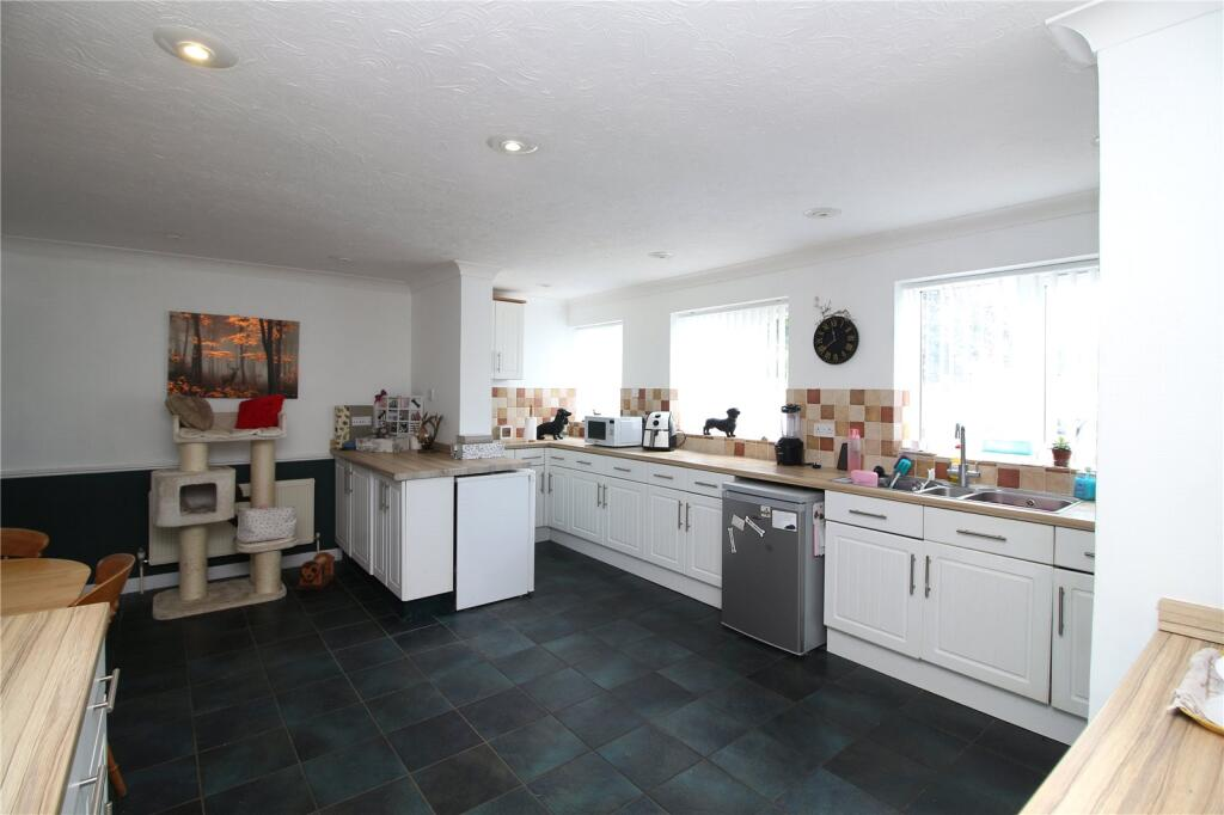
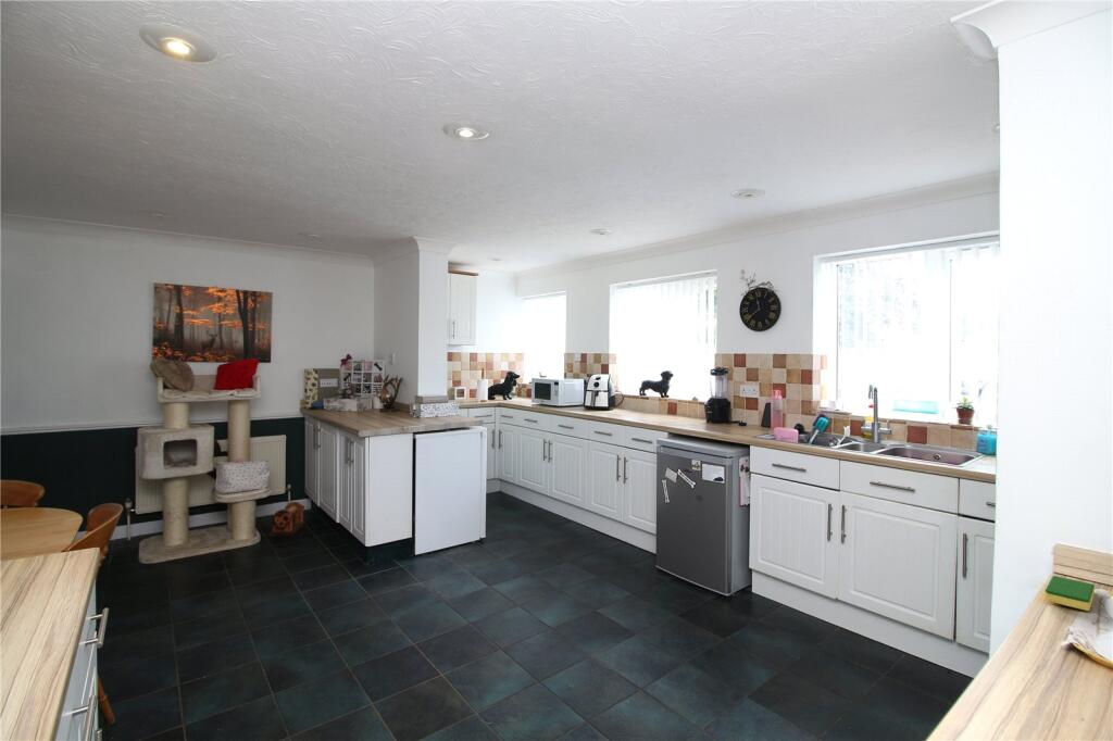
+ dish sponge (1070, 592)
